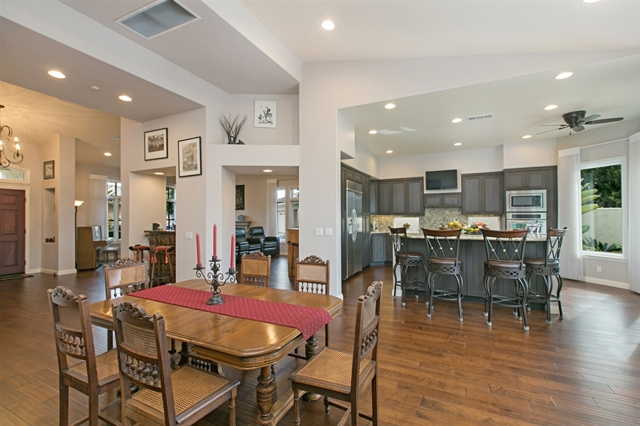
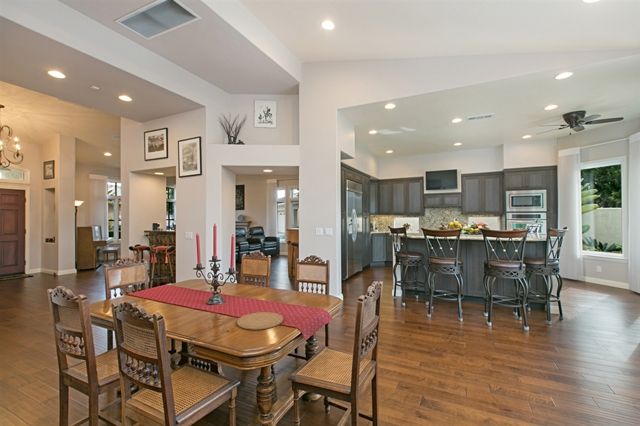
+ plate (260, 319)
